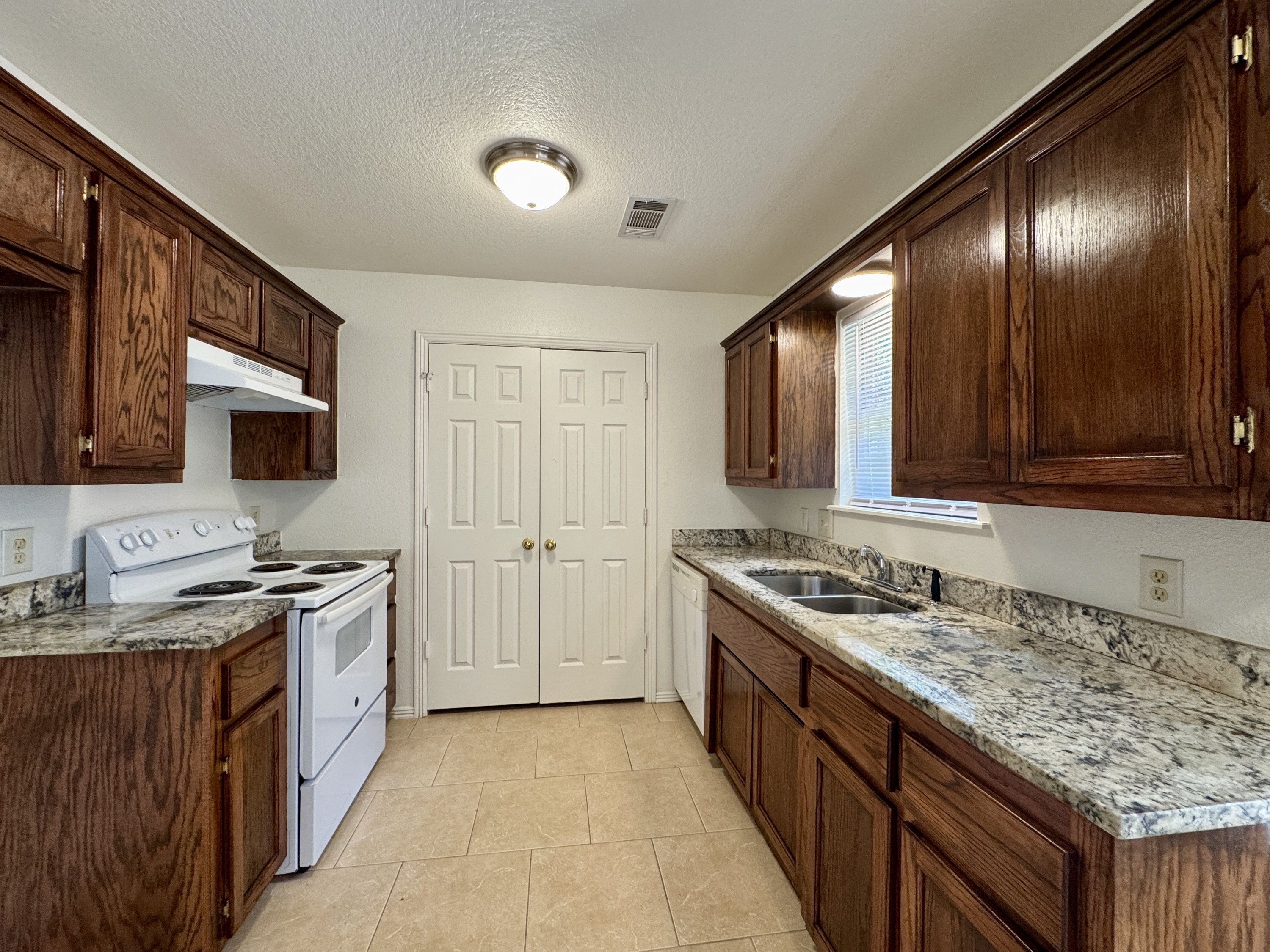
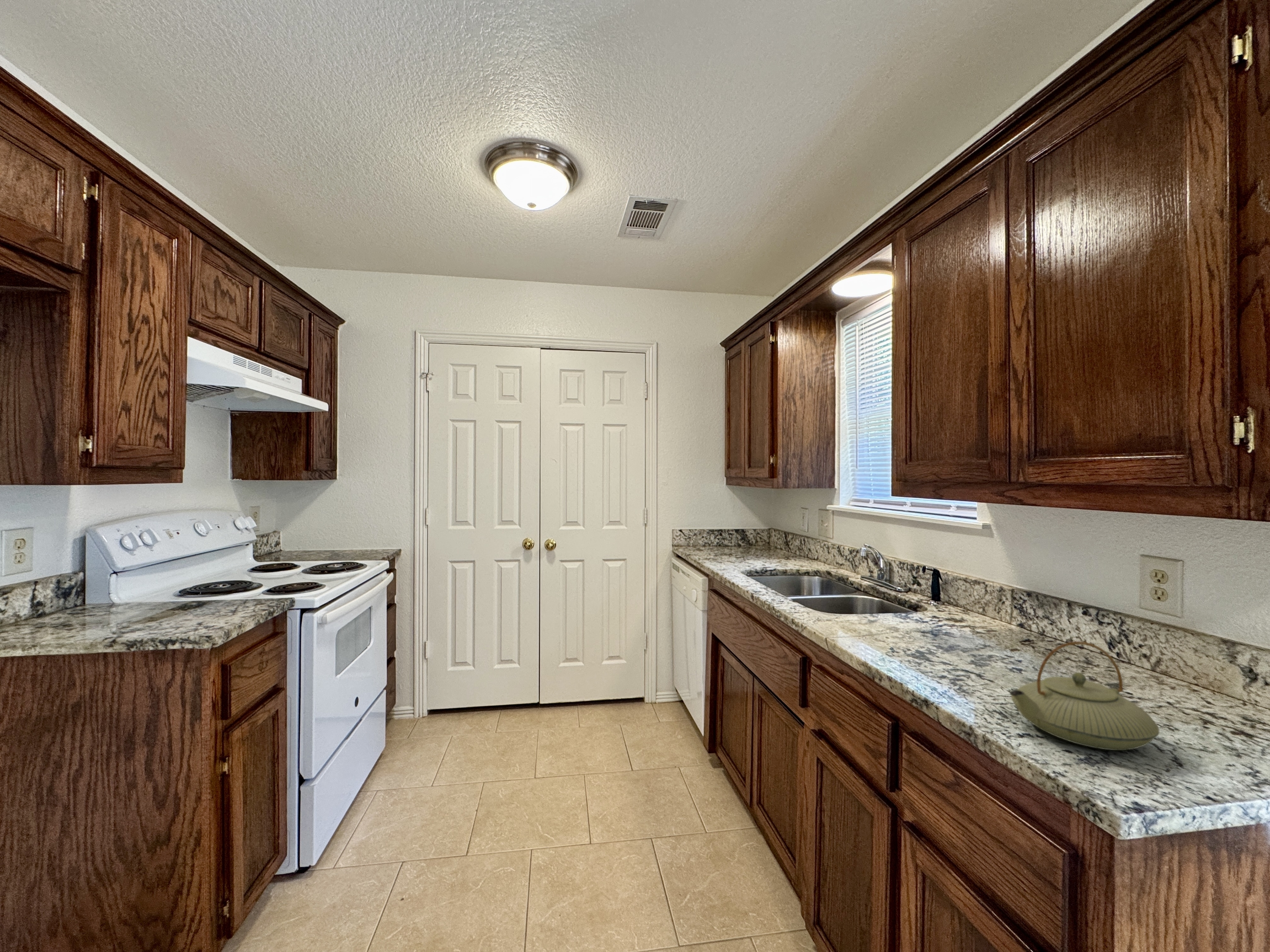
+ teapot (1072, 687)
